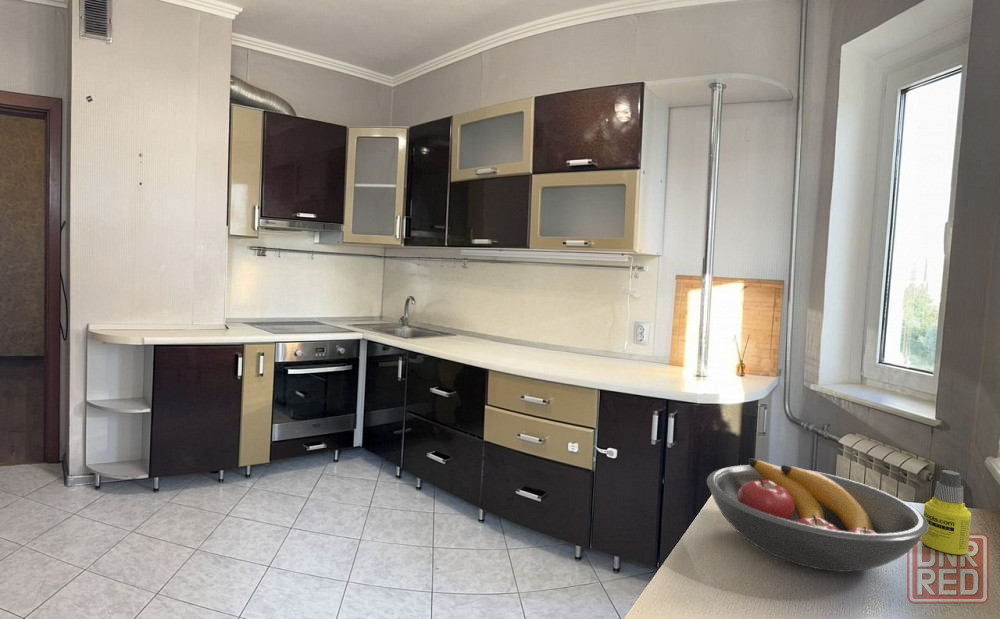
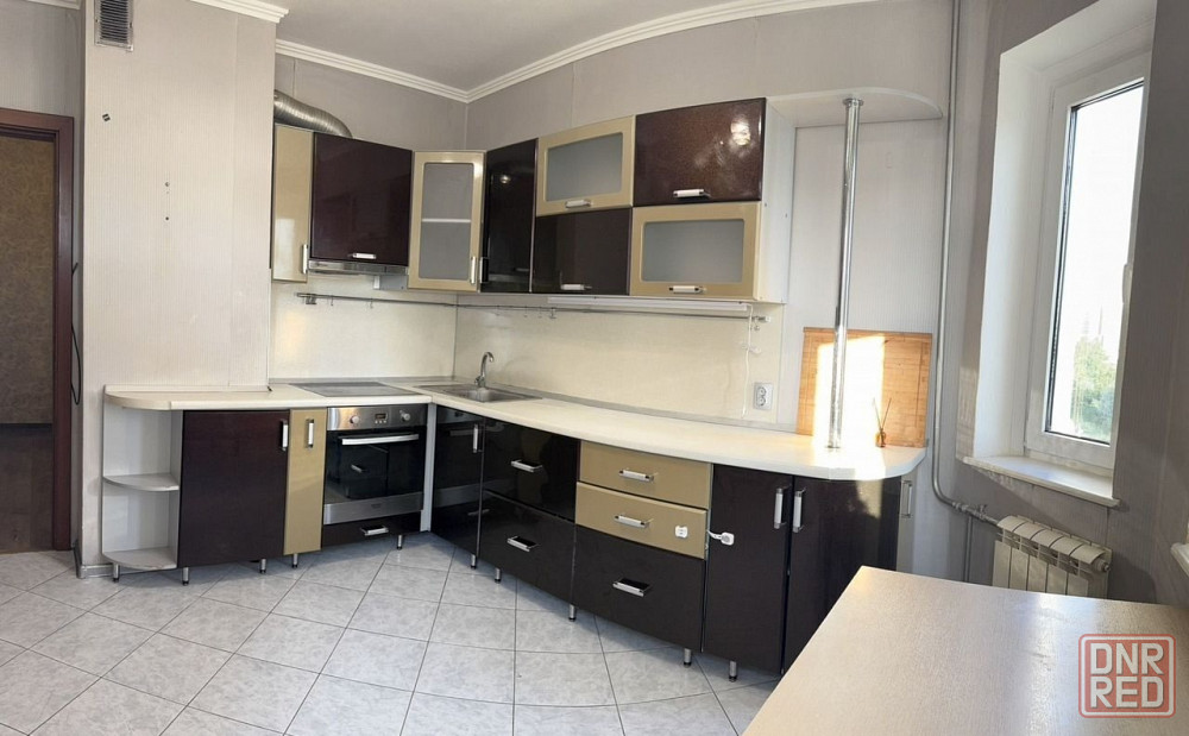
- bottle (947, 509)
- fruit bowl (807, 515)
